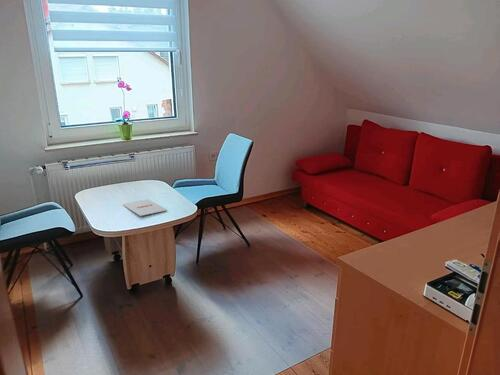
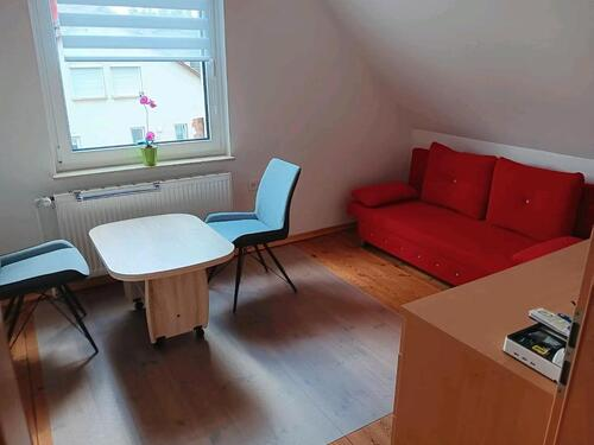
- magazine (144, 207)
